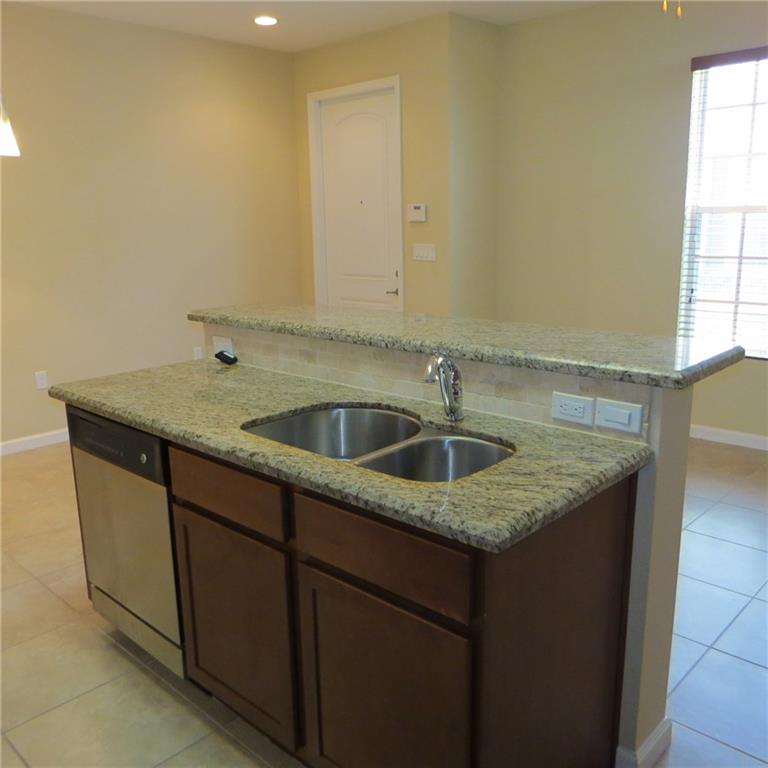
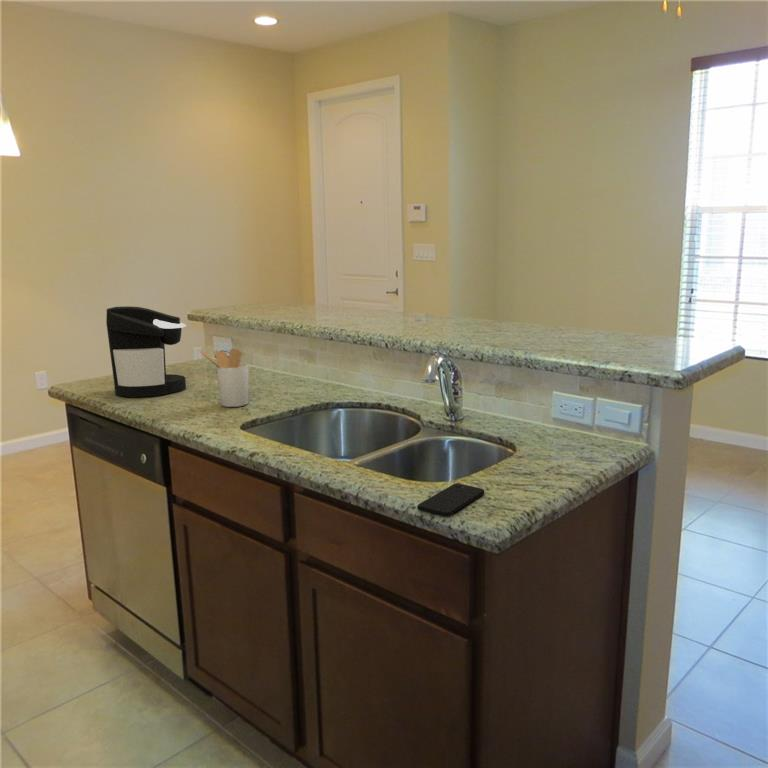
+ coffee maker (148, 348)
+ smartphone (451, 498)
+ utensil holder (224, 375)
